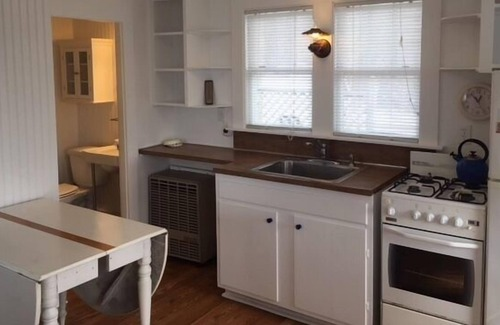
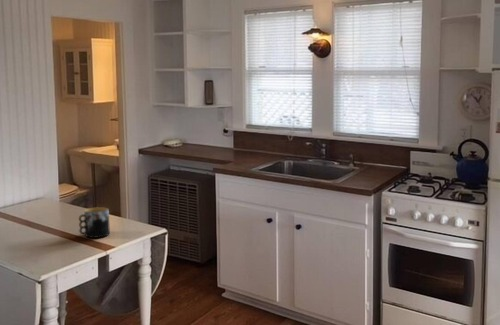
+ mug (93, 222)
